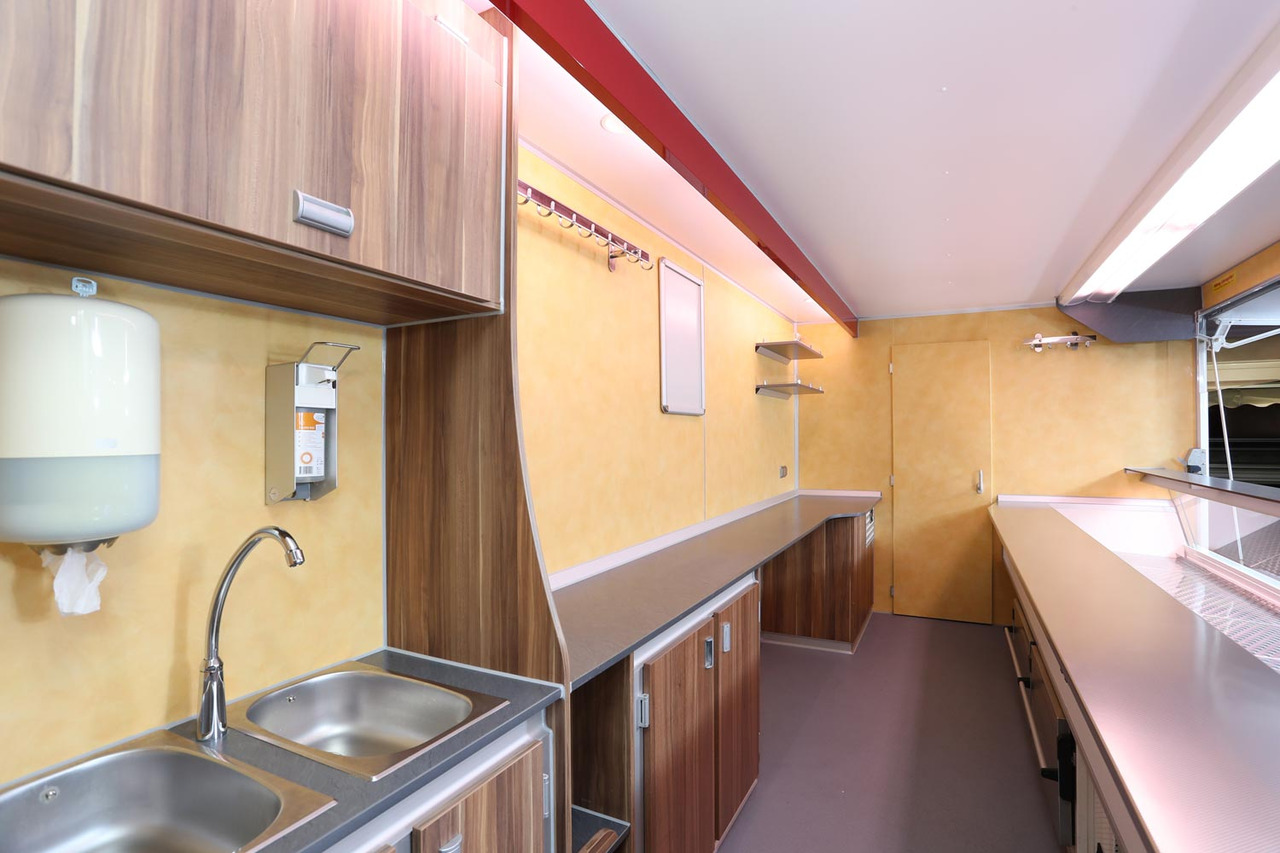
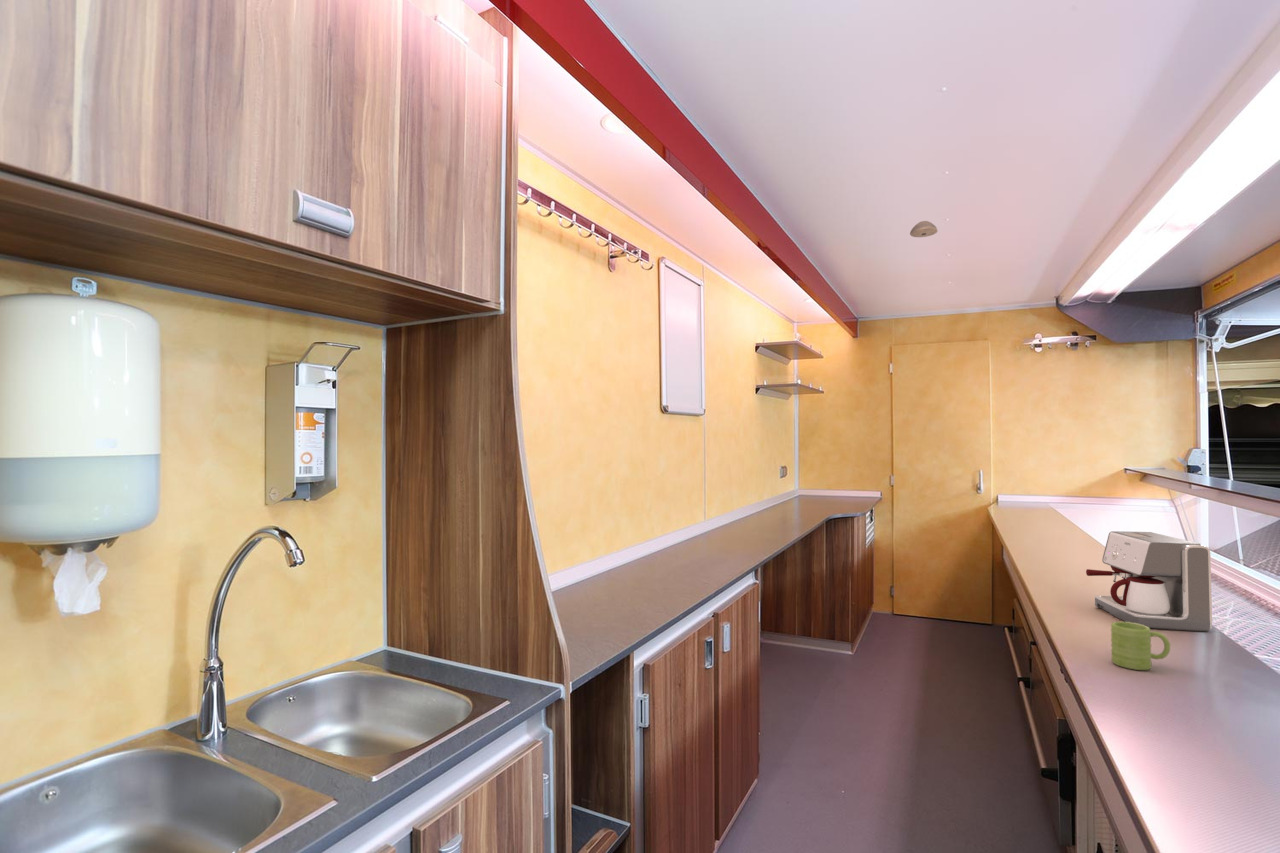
+ mug (1140, 646)
+ coffee maker (1149, 577)
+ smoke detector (923, 228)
